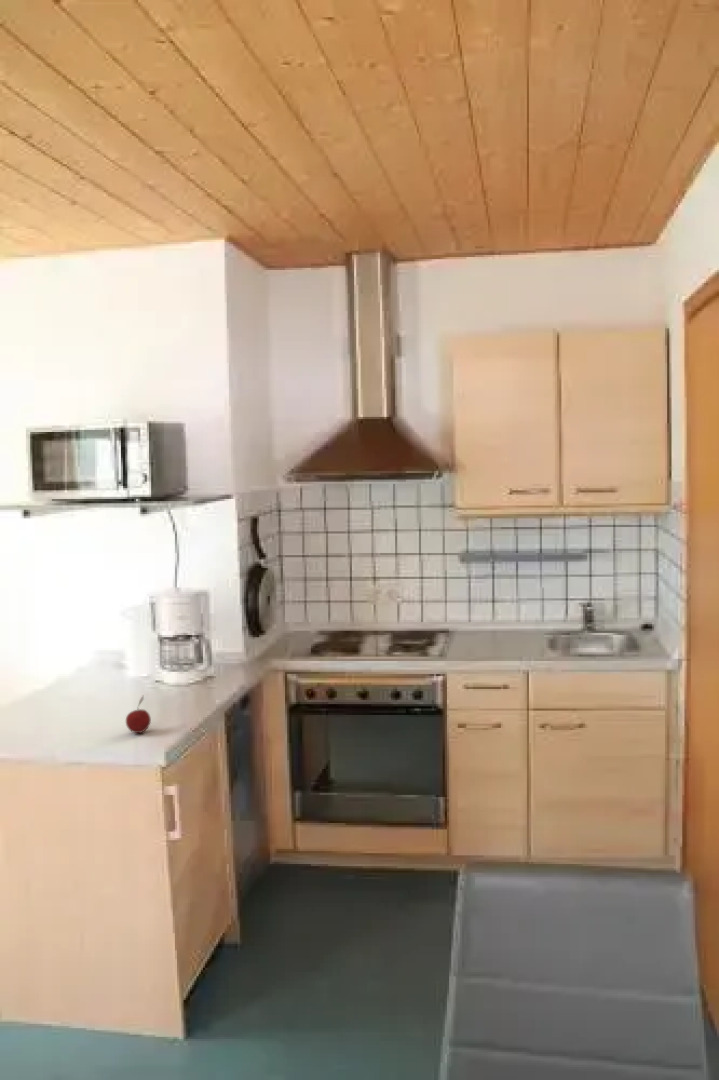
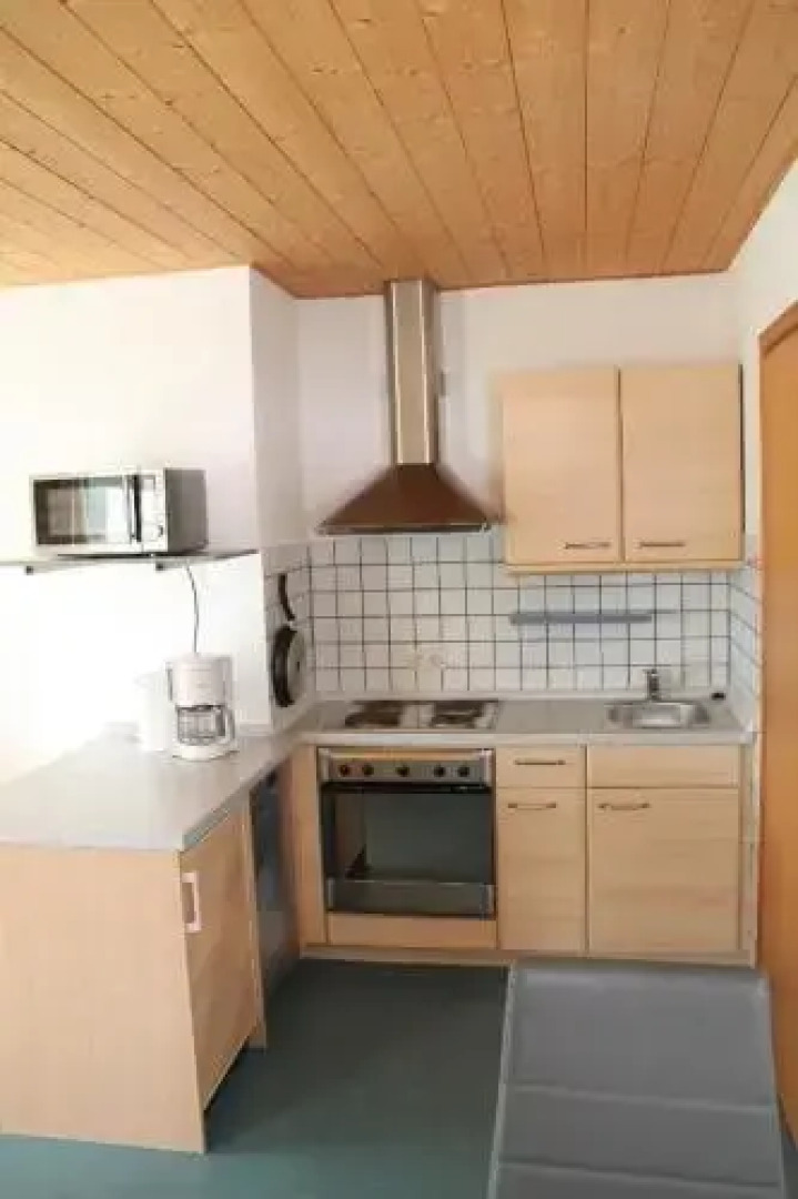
- fruit (137, 715)
